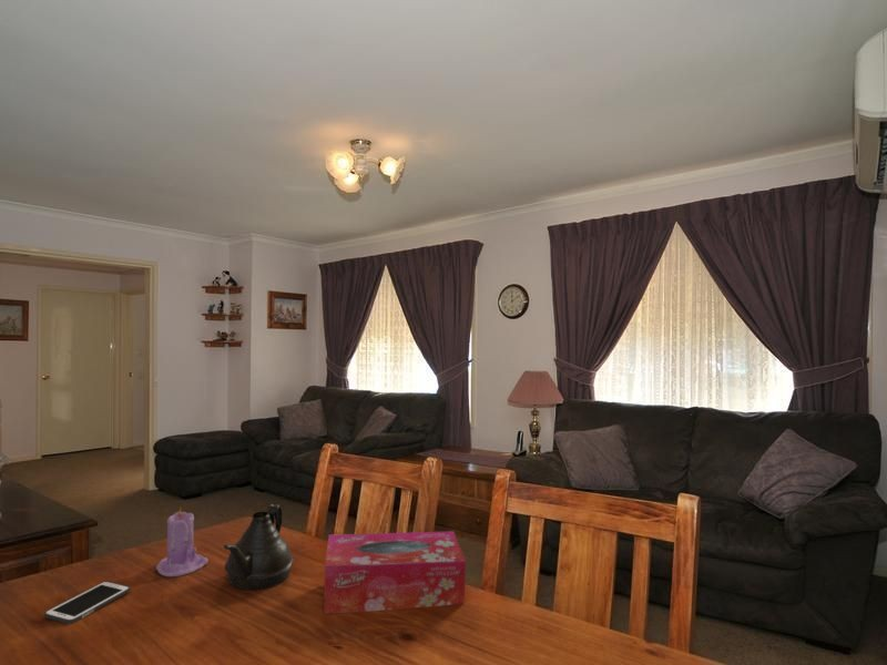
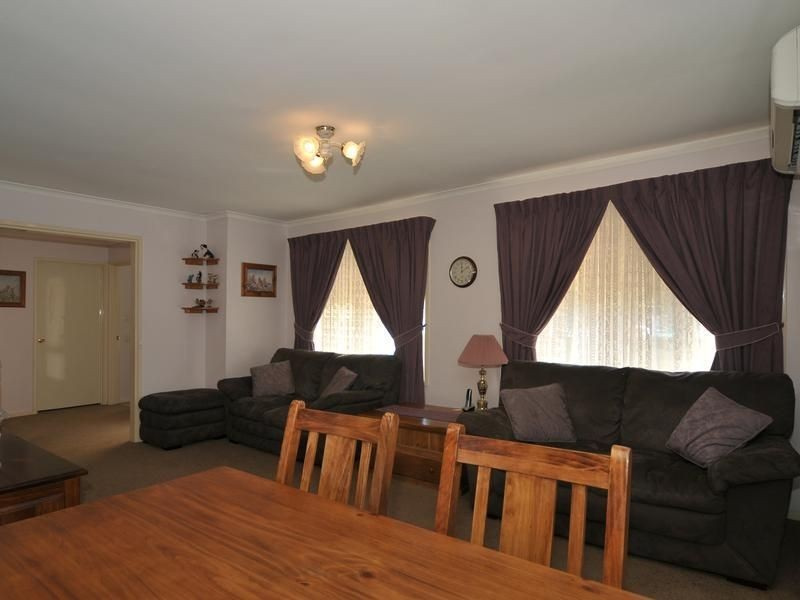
- cell phone (89, 601)
- tissue box (394, 569)
- teapot (252, 550)
- candle (180, 535)
